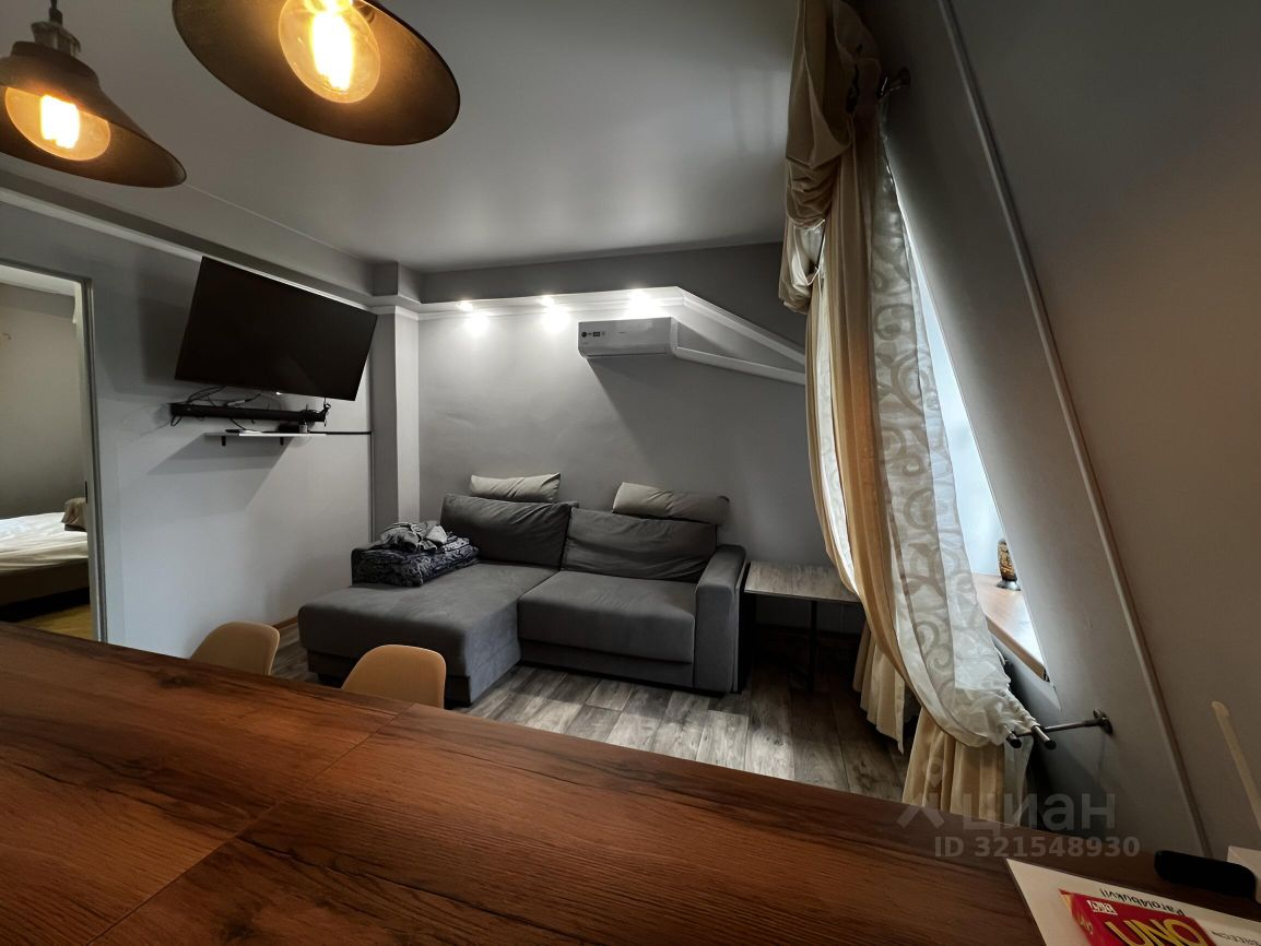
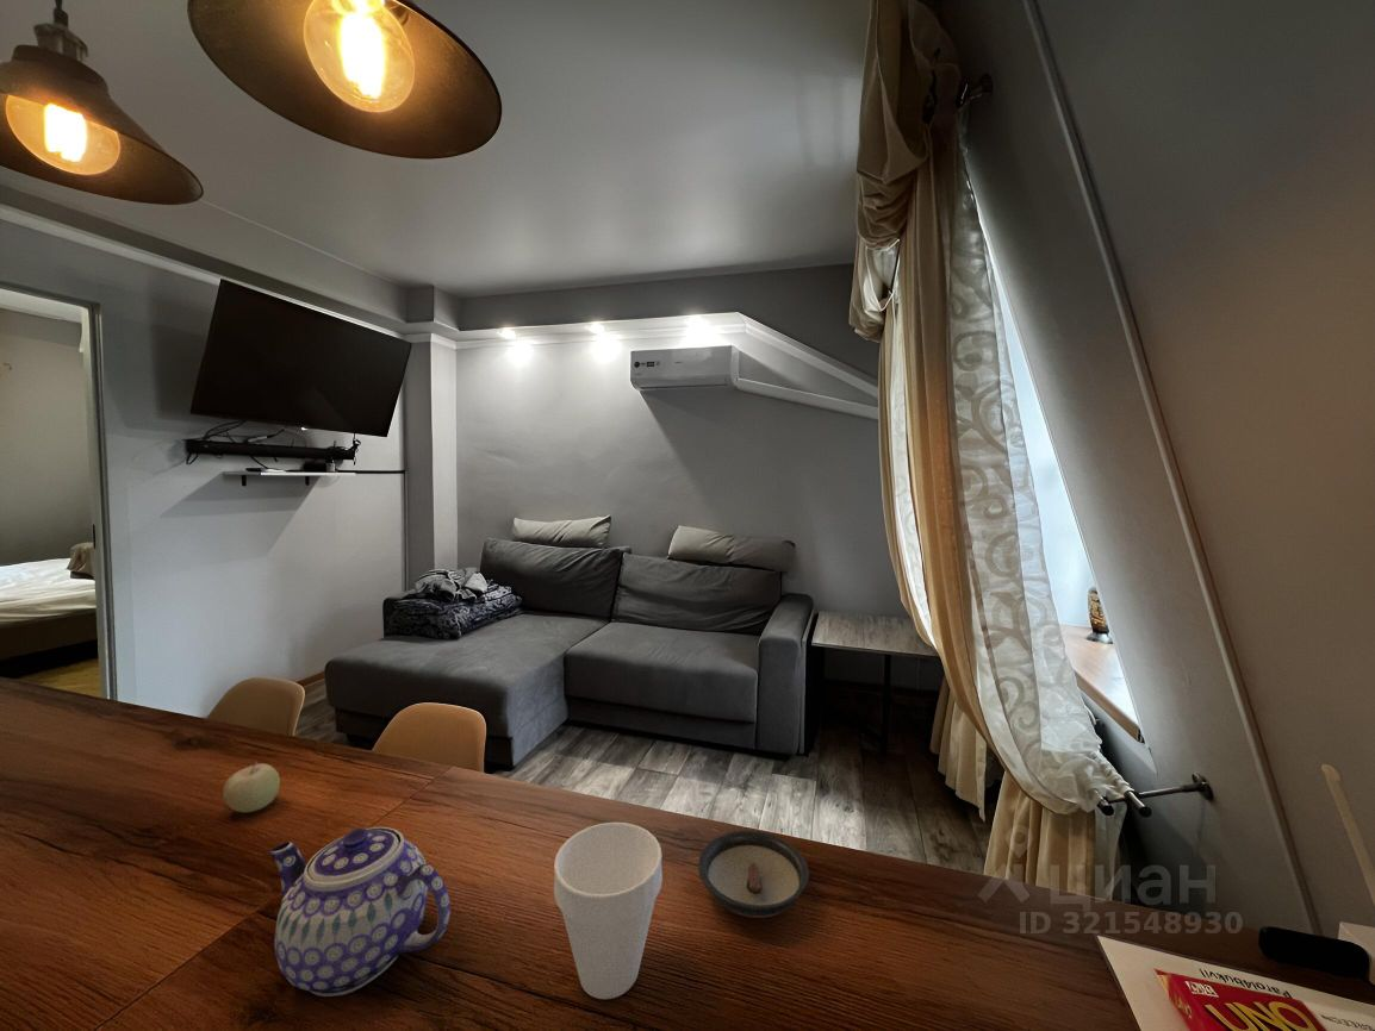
+ cup (609, 912)
+ saucer (752, 877)
+ teapot (356, 893)
+ fruit (251, 785)
